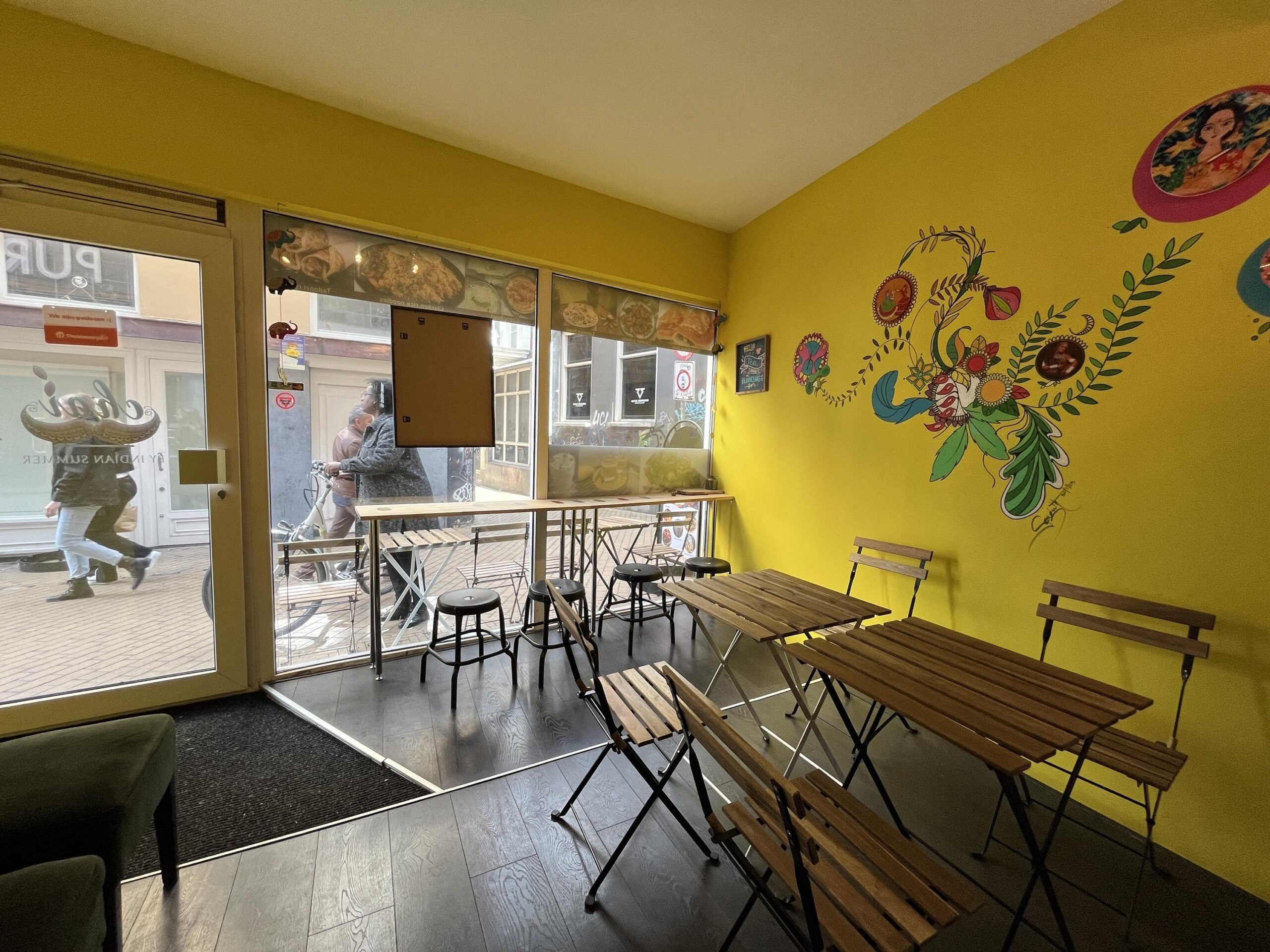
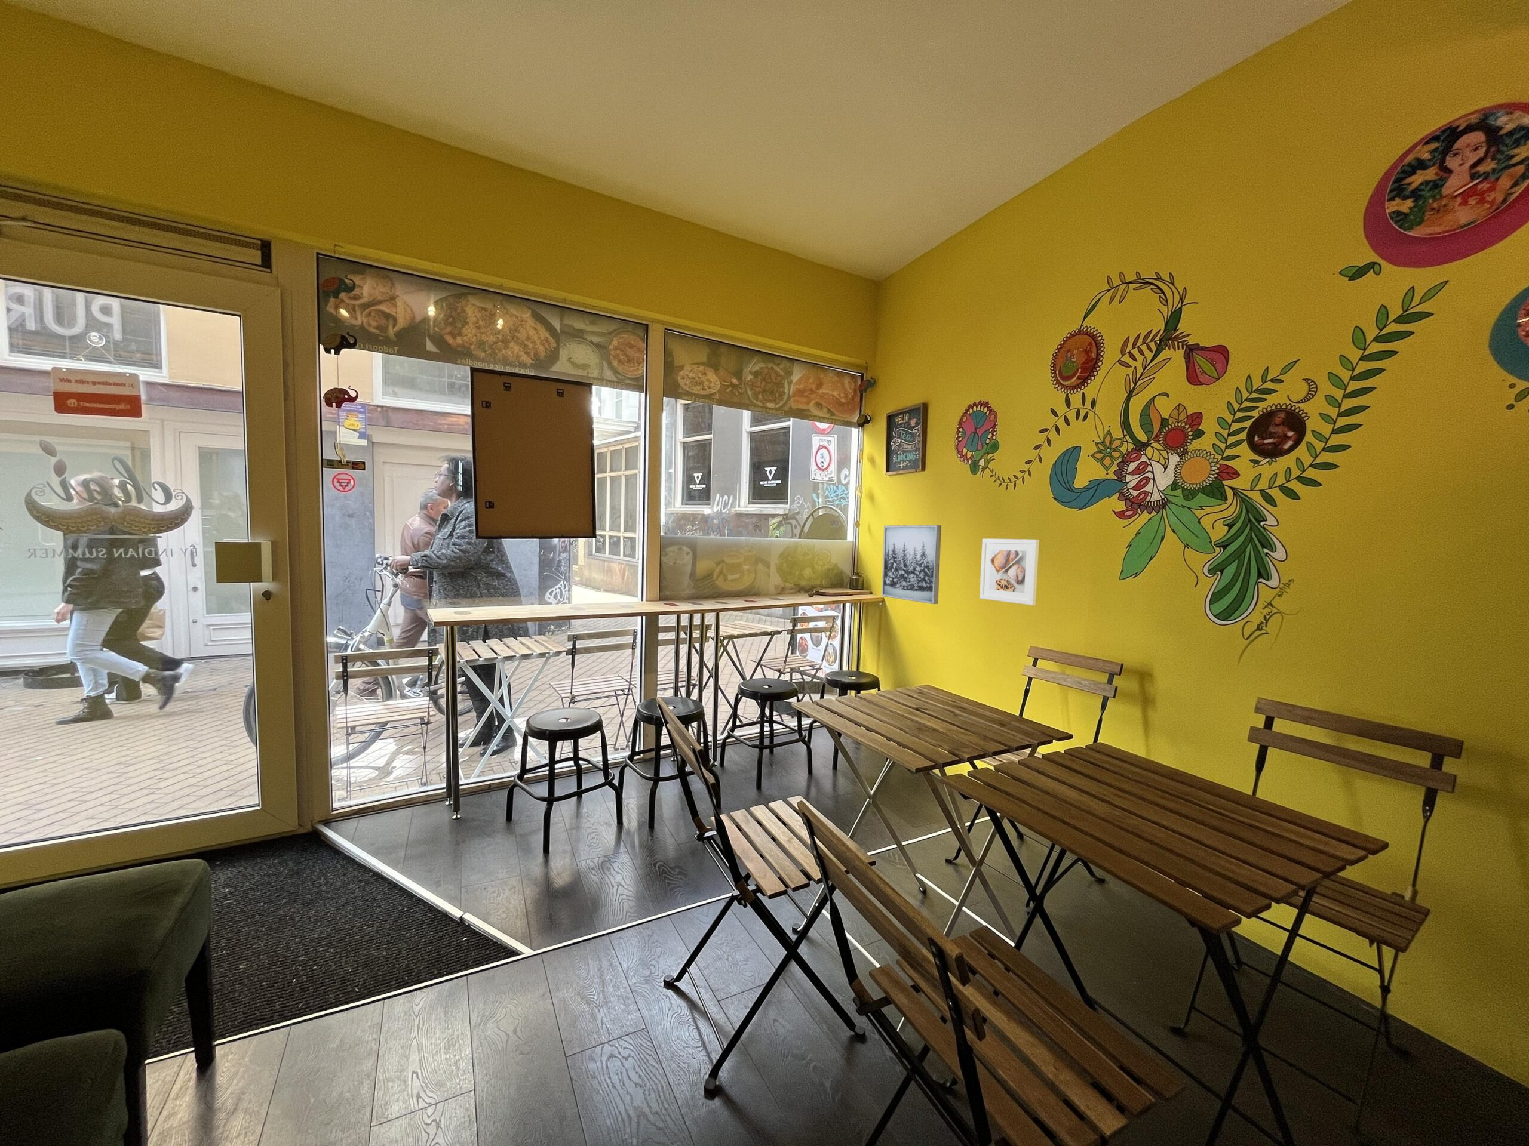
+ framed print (1008, 571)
+ wall art (910, 562)
